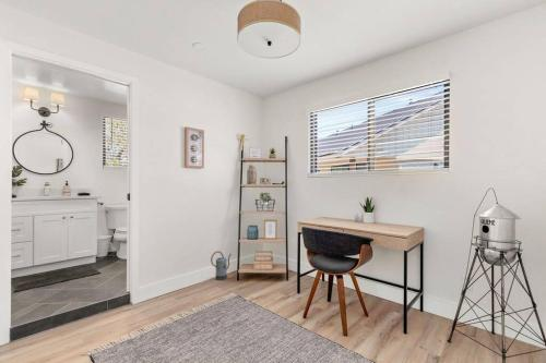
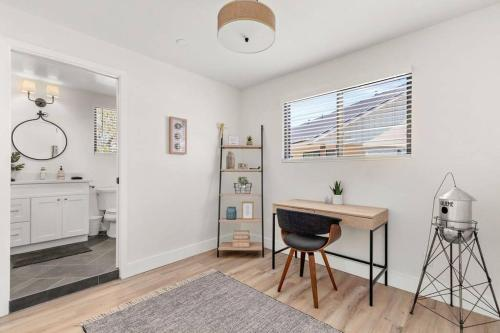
- watering can (221, 264)
